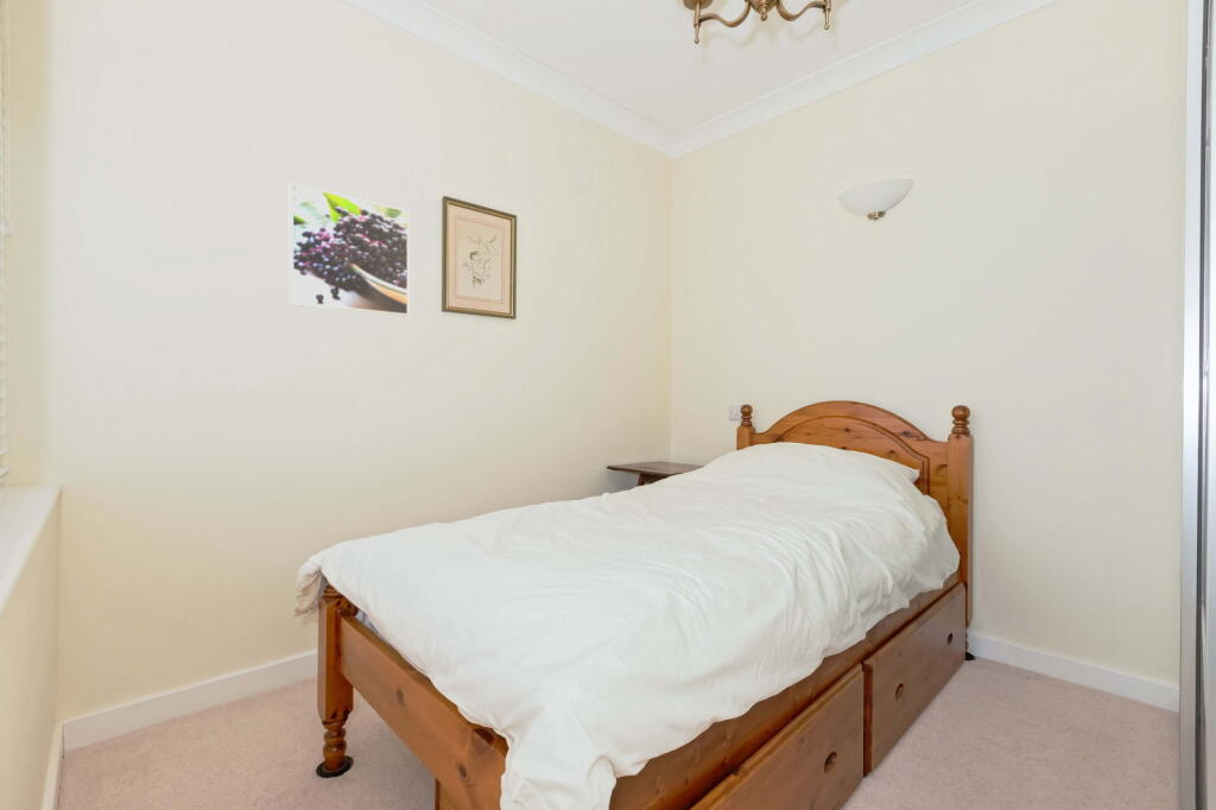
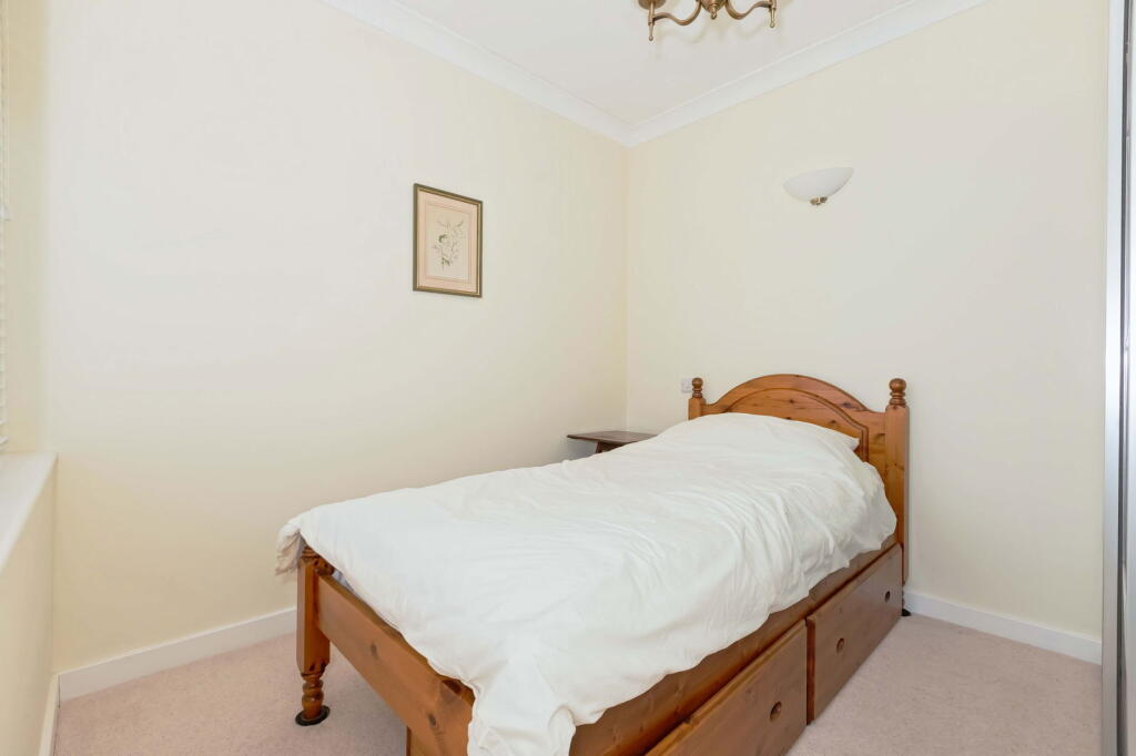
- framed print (353, 254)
